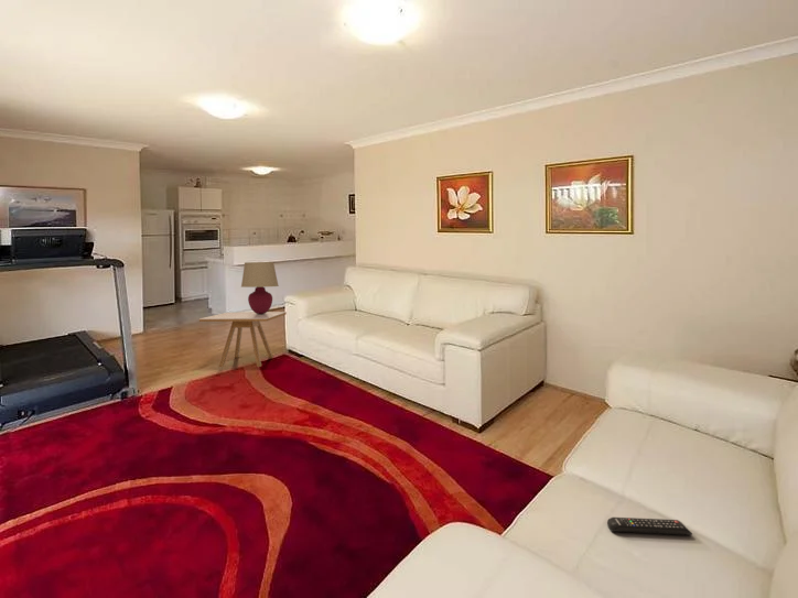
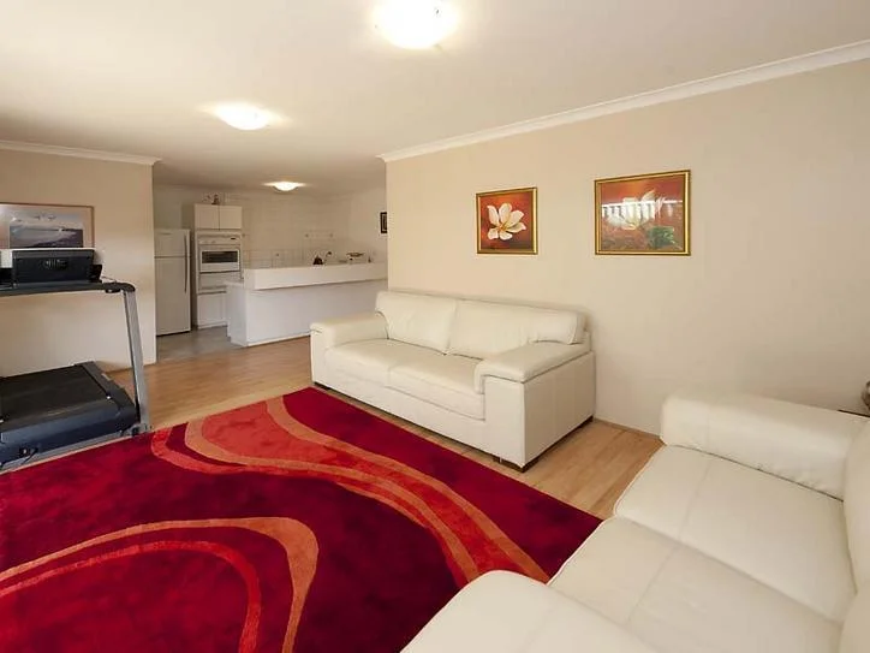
- side table (251, 337)
- remote control (648, 526)
- table lamp (260, 287)
